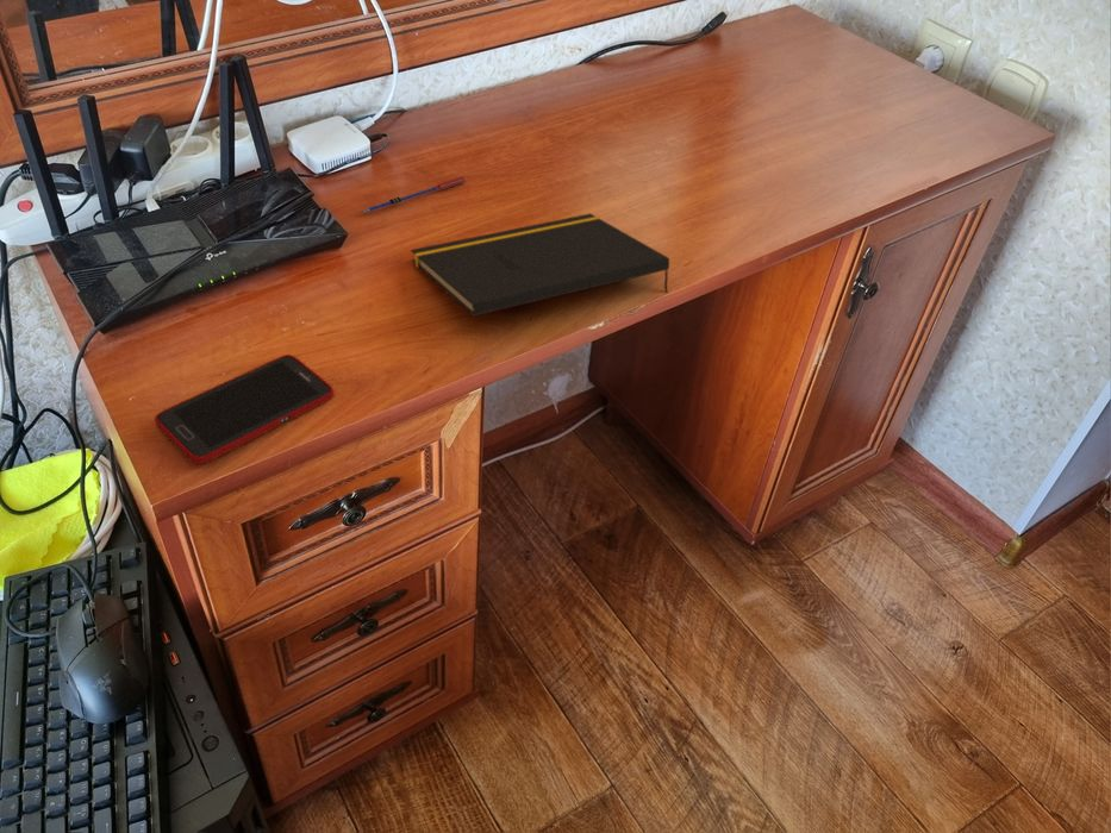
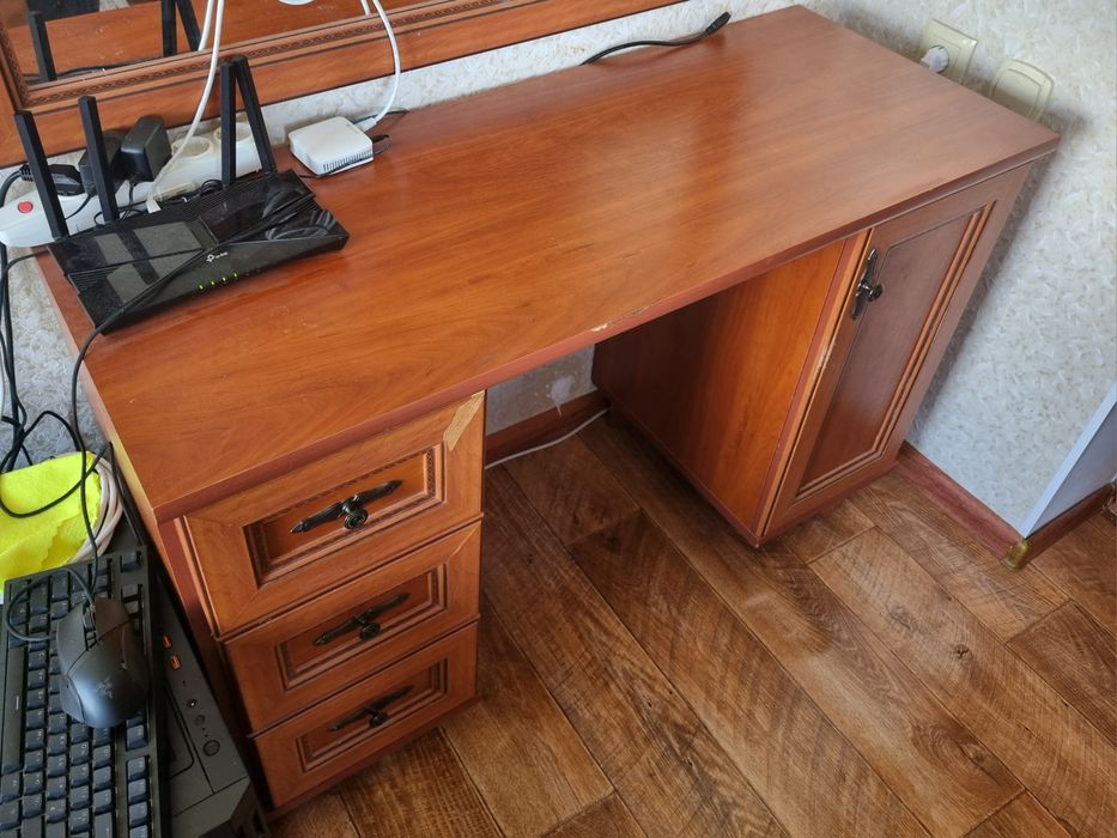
- cell phone (246, 406)
- pen (414, 194)
- notepad (537, 259)
